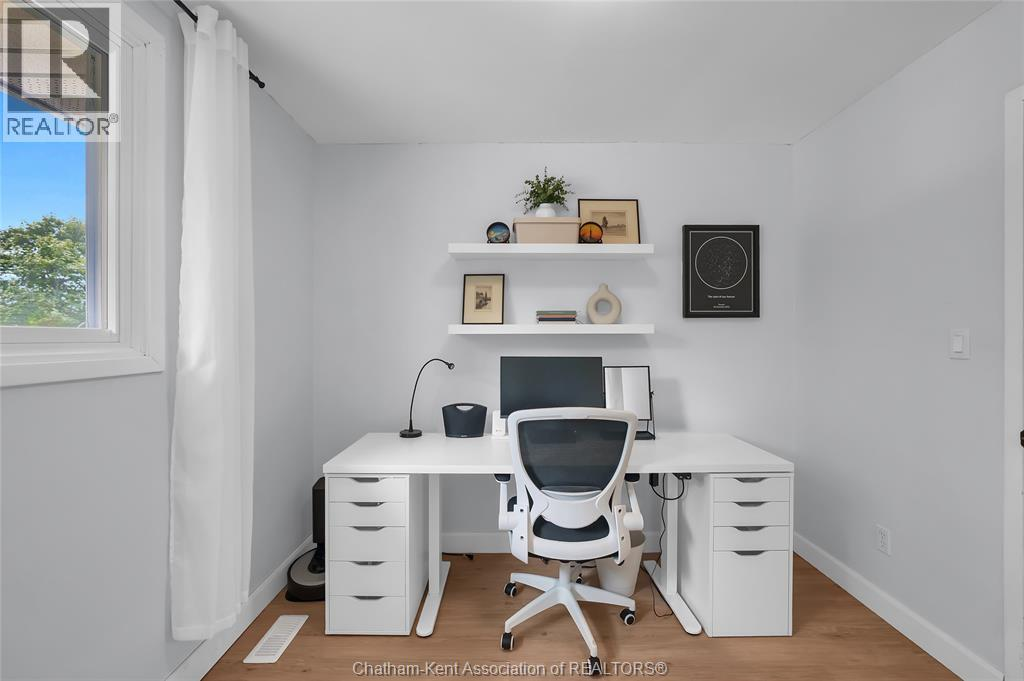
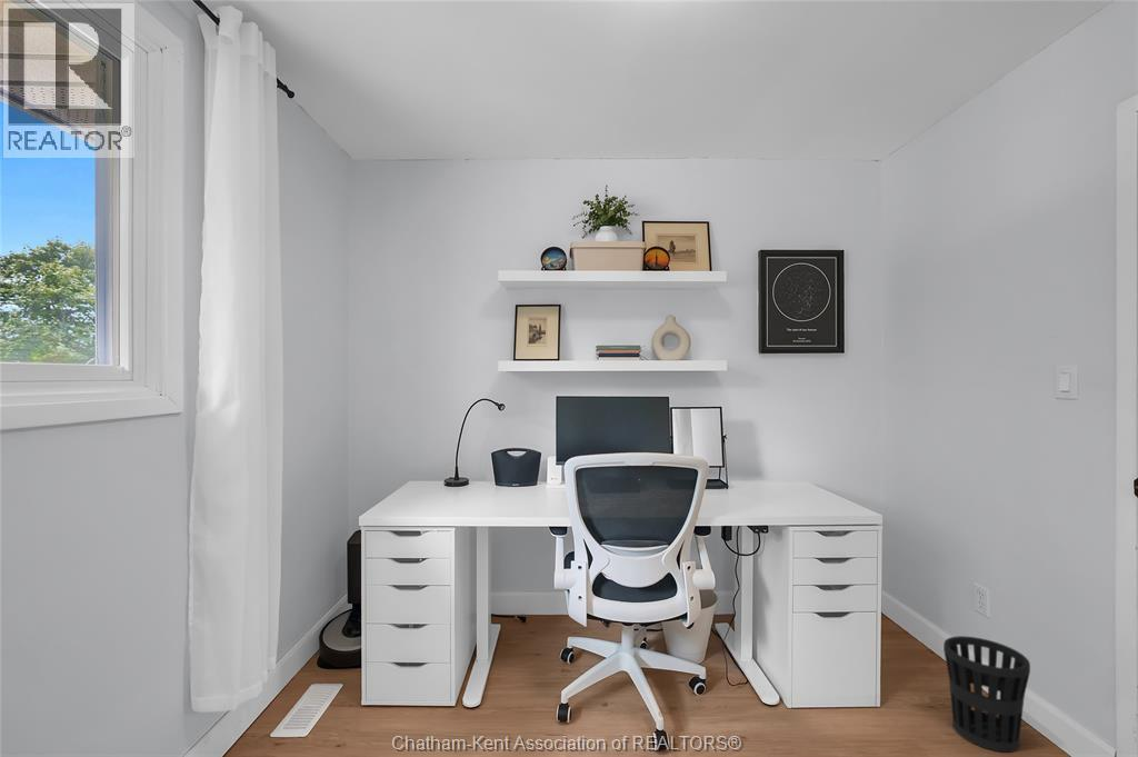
+ wastebasket (988, 693)
